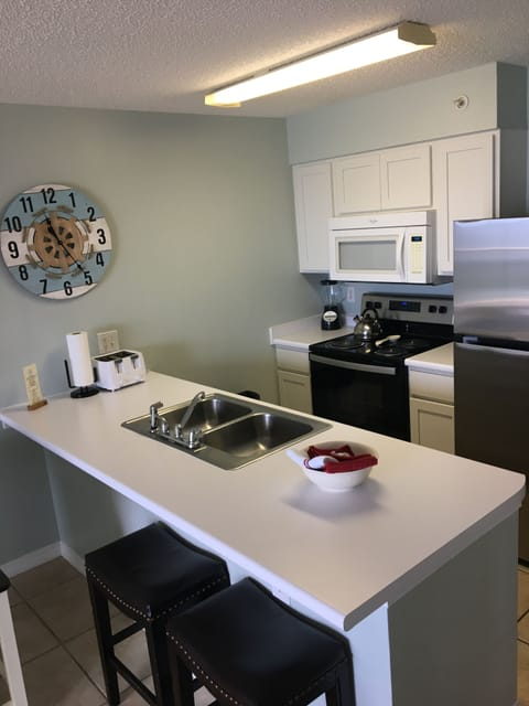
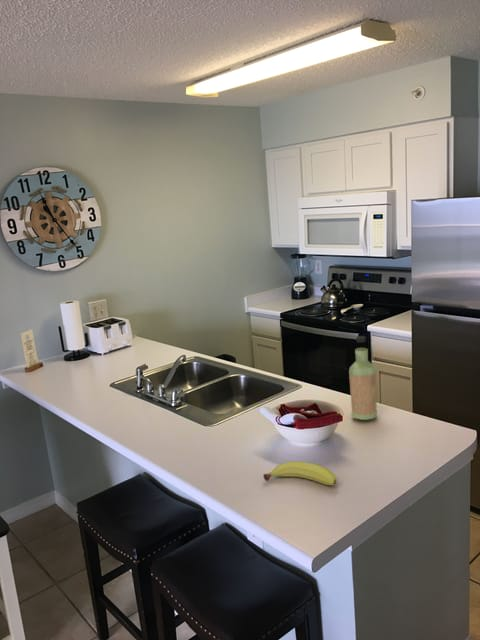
+ bottle (362, 378)
+ fruit (301, 475)
